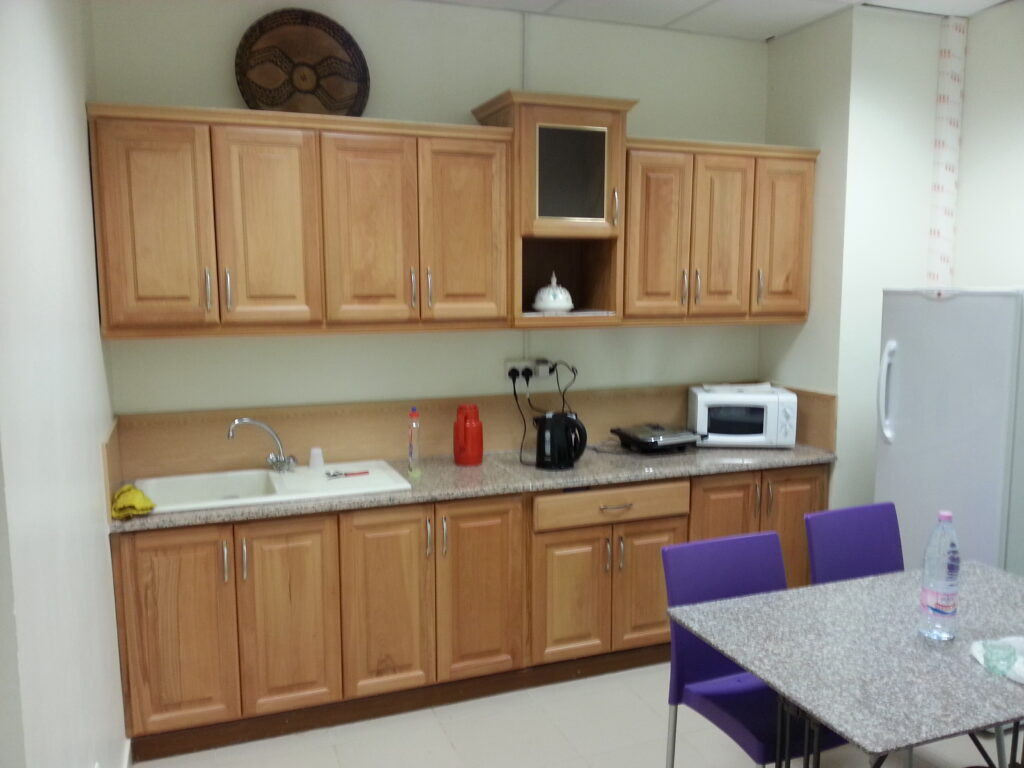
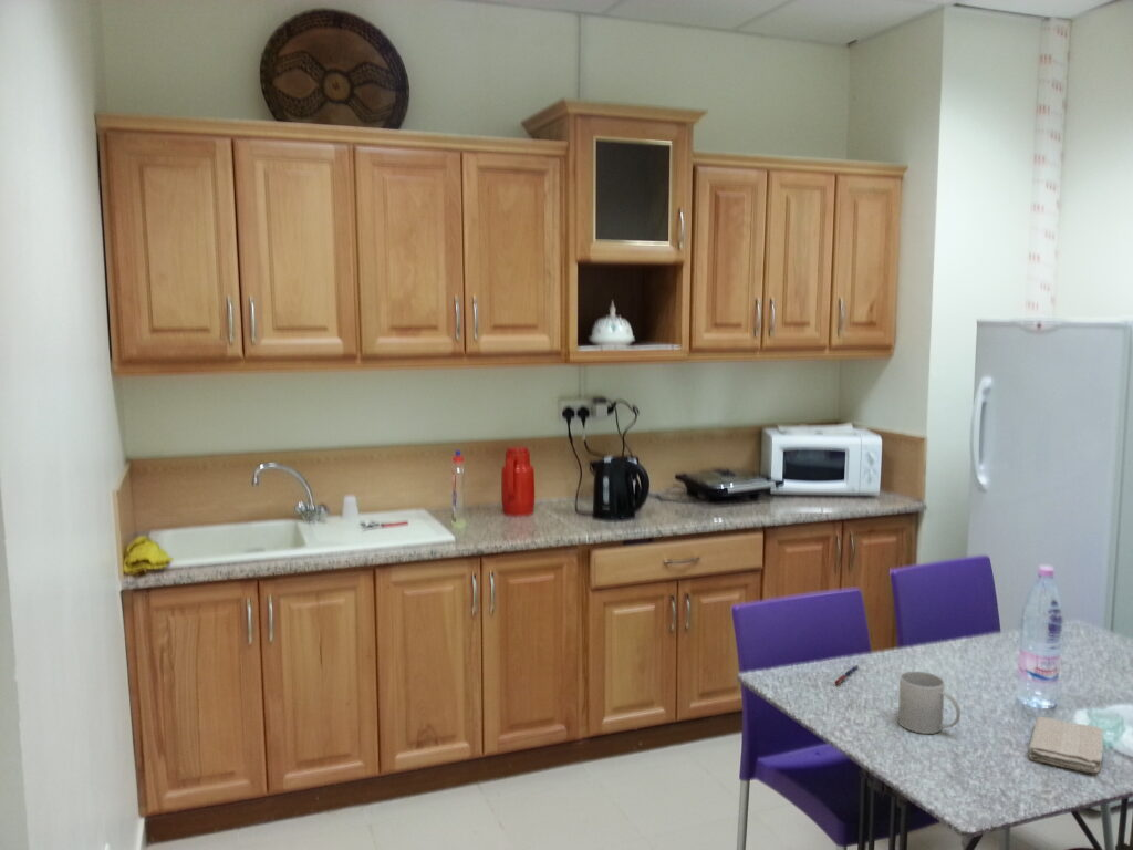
+ washcloth (1067, 742)
+ mug (929, 704)
+ pen (846, 673)
